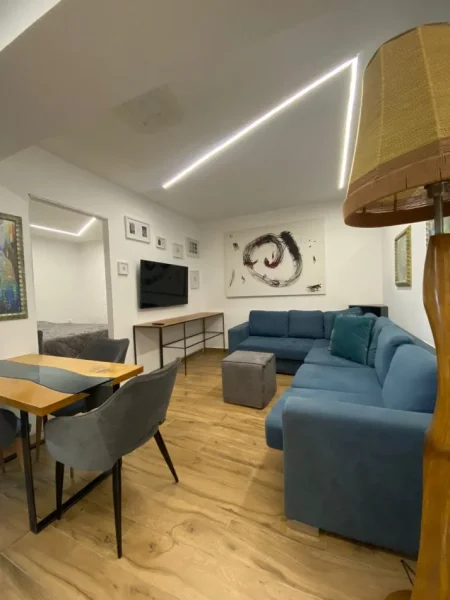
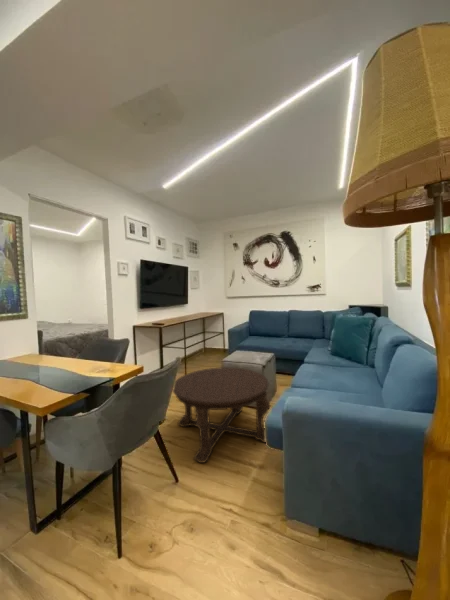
+ coffee table (221, 406)
